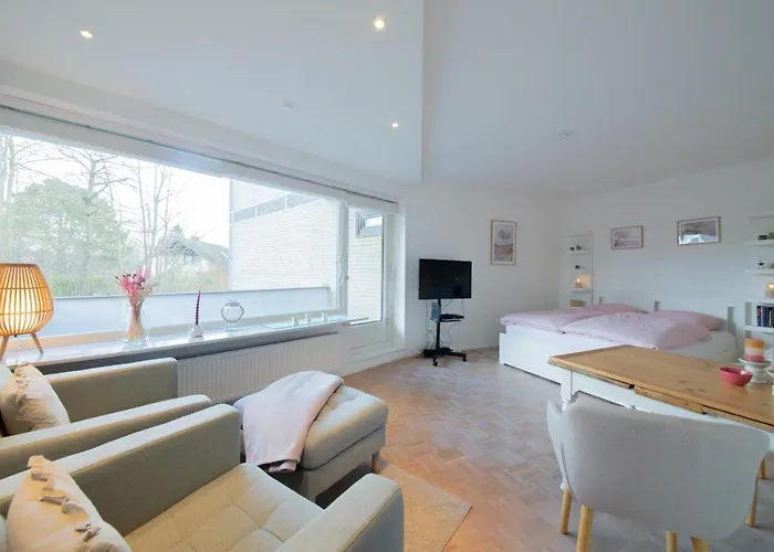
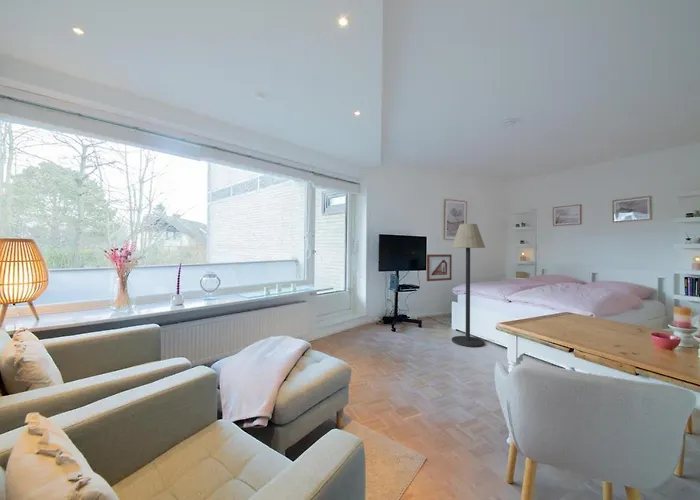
+ picture frame (439, 267)
+ floor lamp (467, 283)
